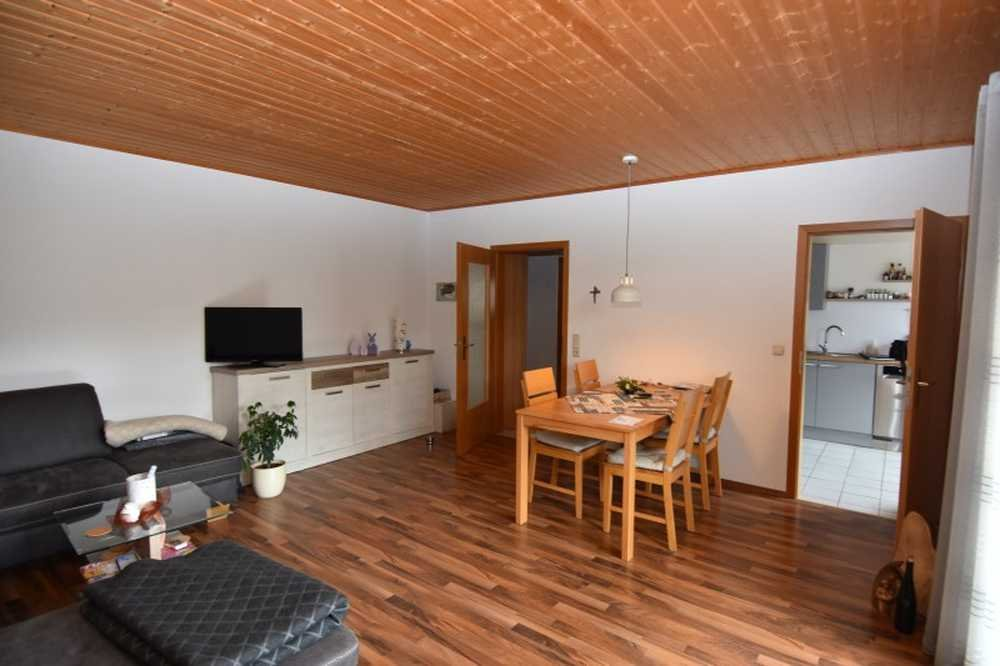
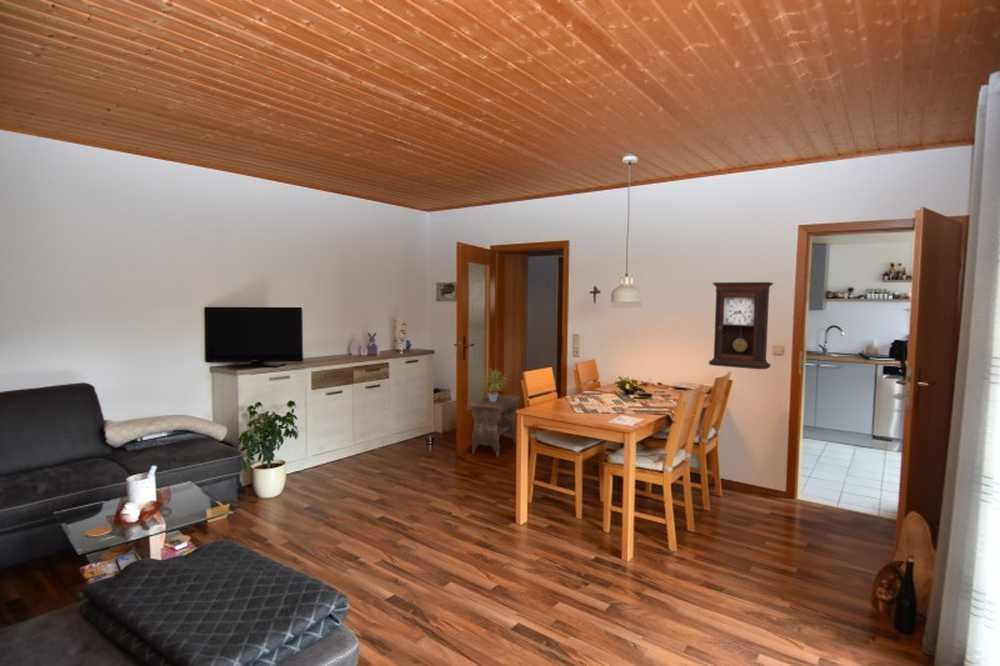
+ footstool (495, 424)
+ pendulum clock (739, 324)
+ potted plant (495, 383)
